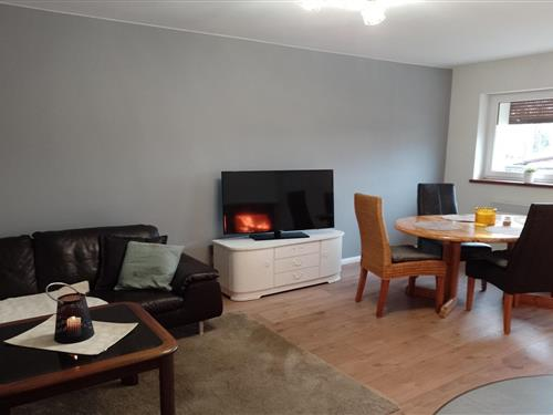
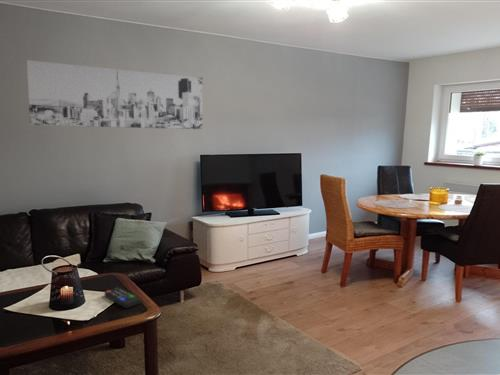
+ remote control (122, 297)
+ wall art (124, 98)
